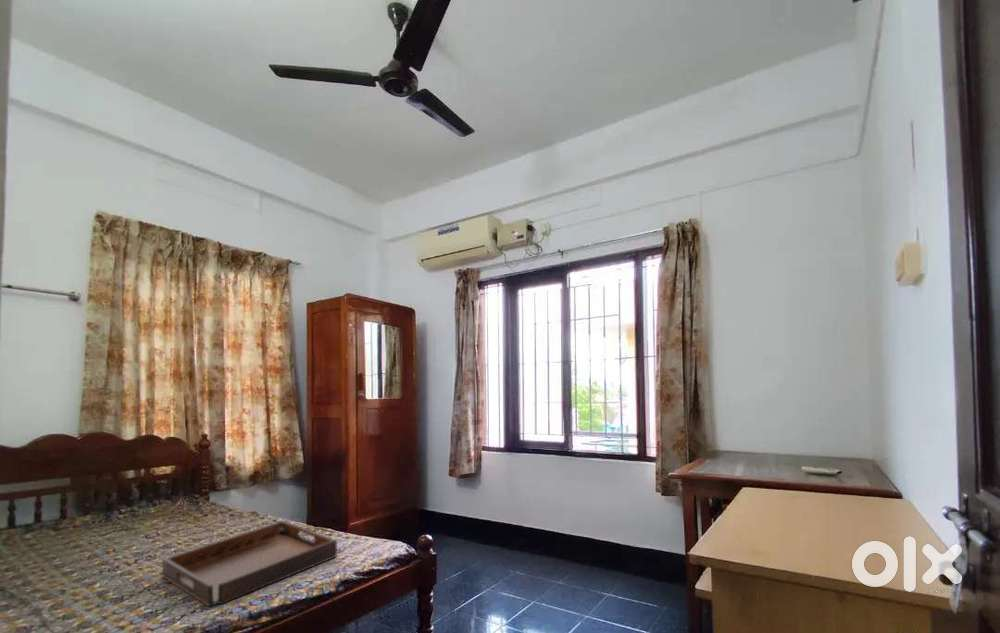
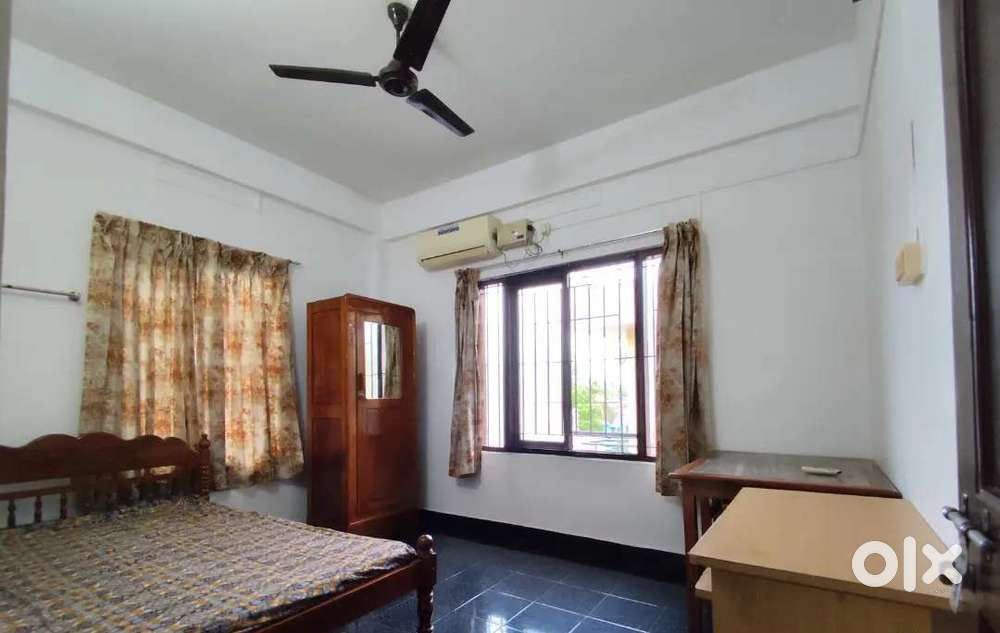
- serving tray (252, 557)
